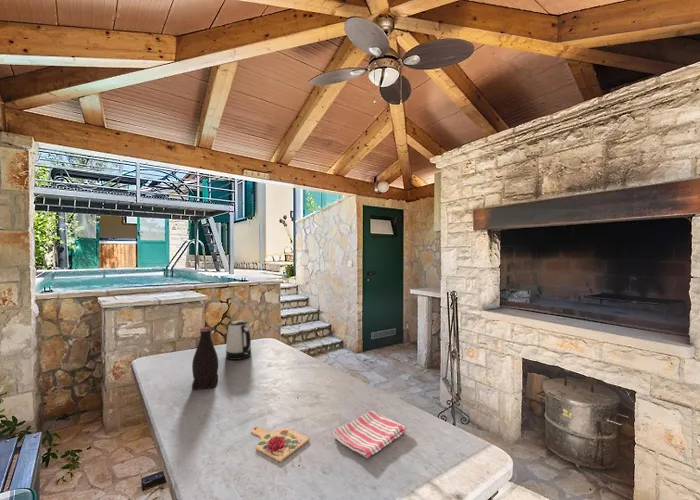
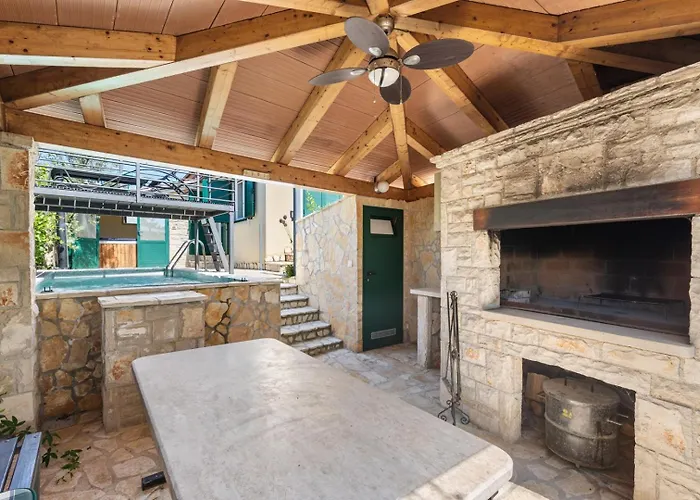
- cutting board (273, 435)
- kettle (240, 339)
- dish towel (370, 430)
- bottle (205, 356)
